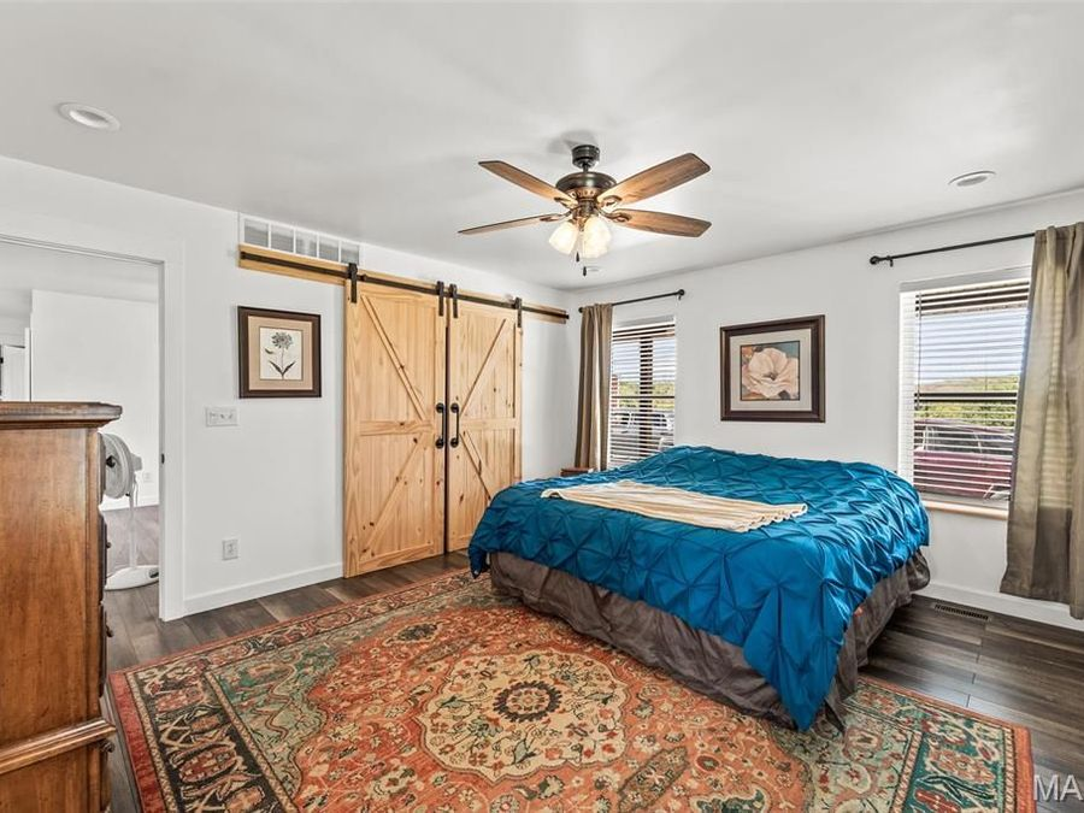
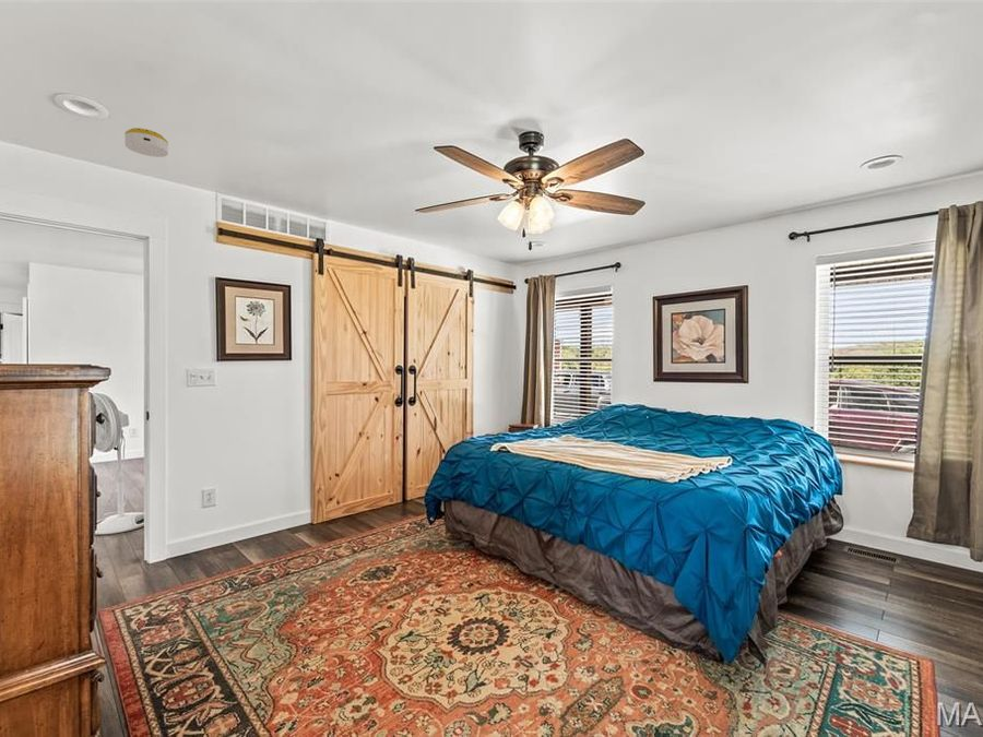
+ smoke detector (146, 142)
